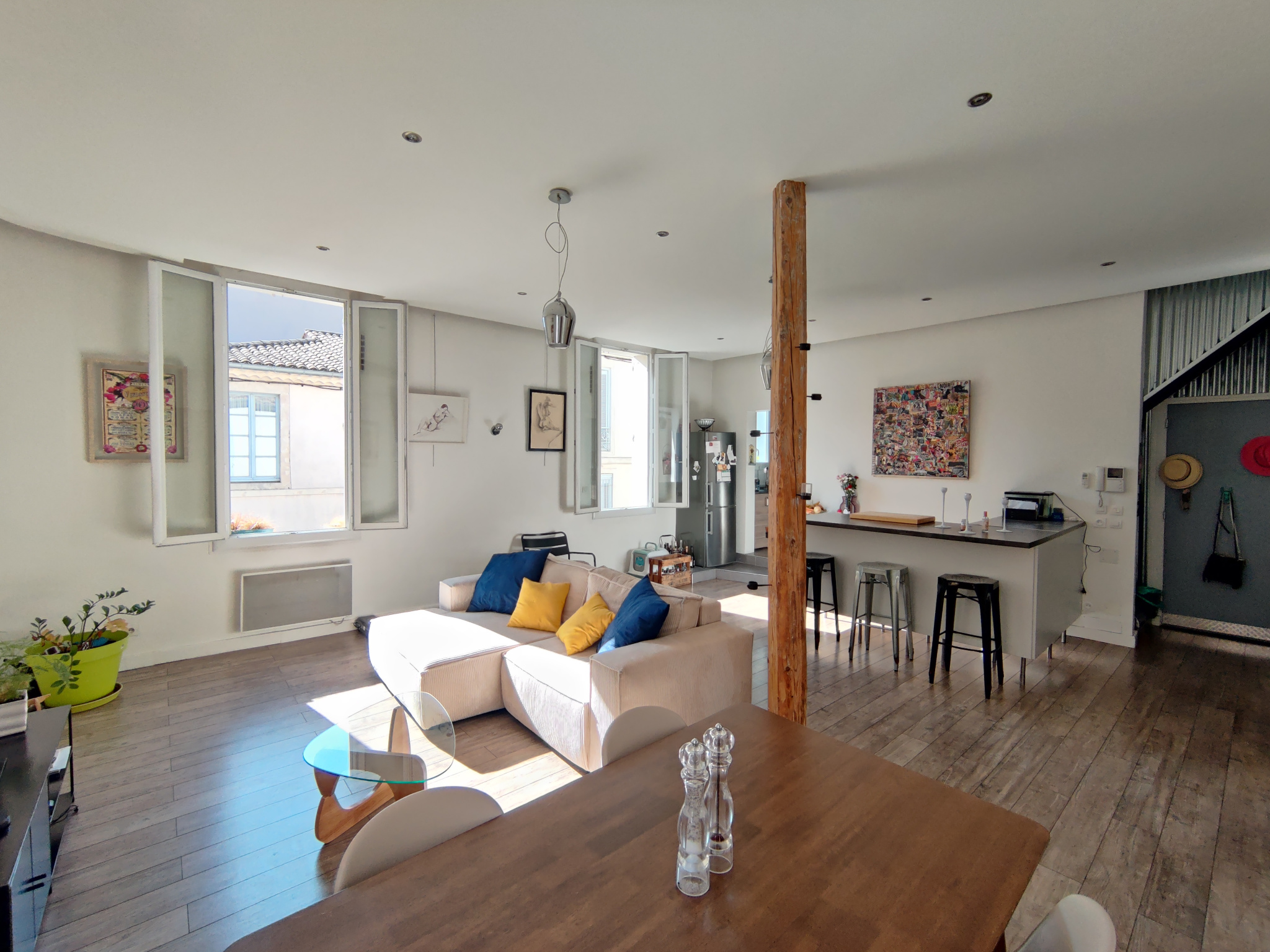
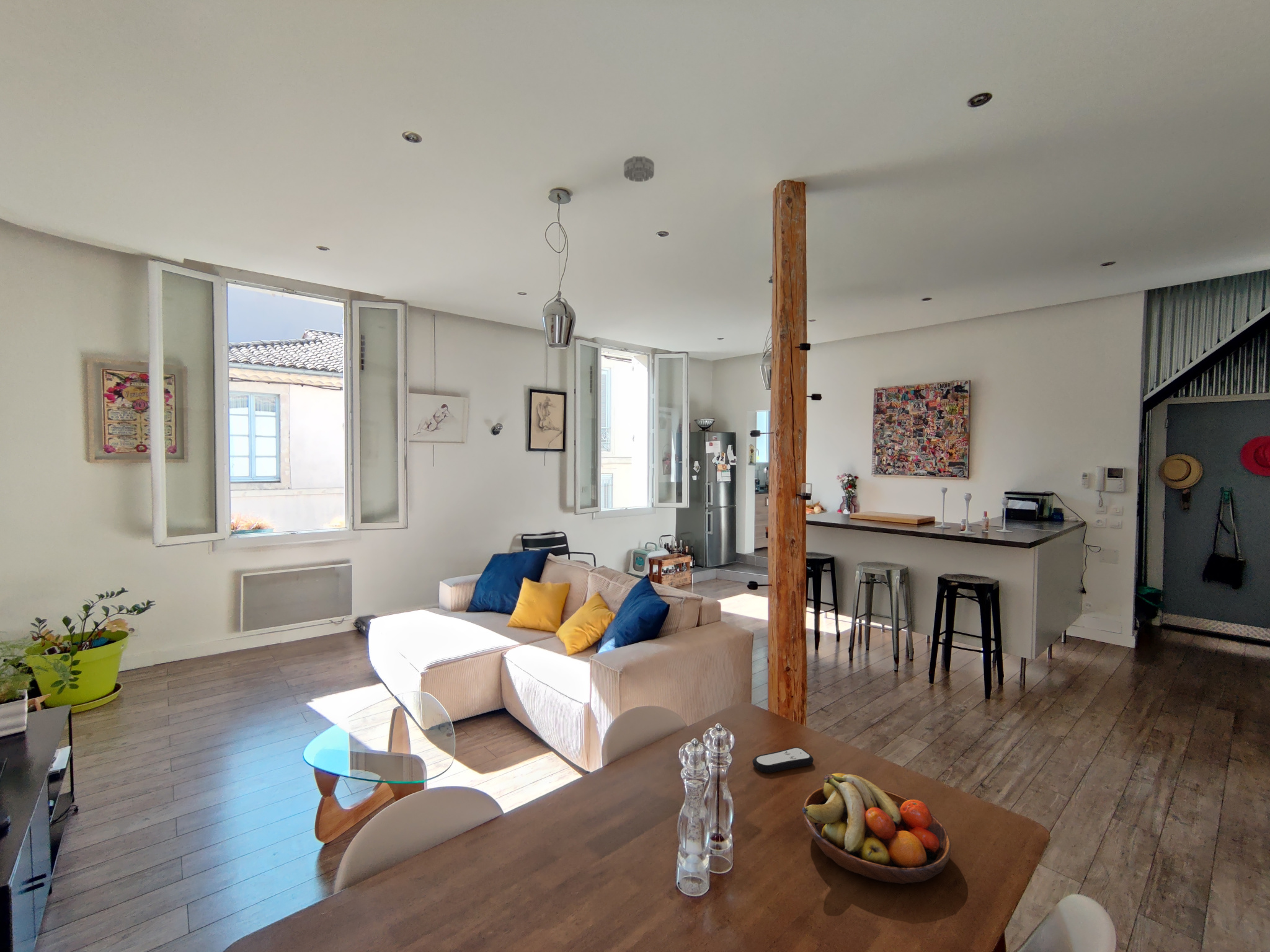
+ remote control (782, 760)
+ fruit bowl (873, 817)
+ smoke detector (639, 168)
